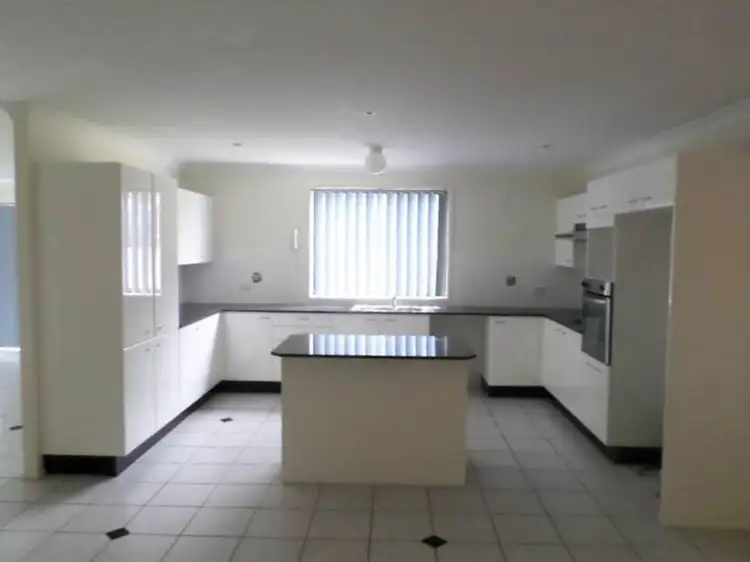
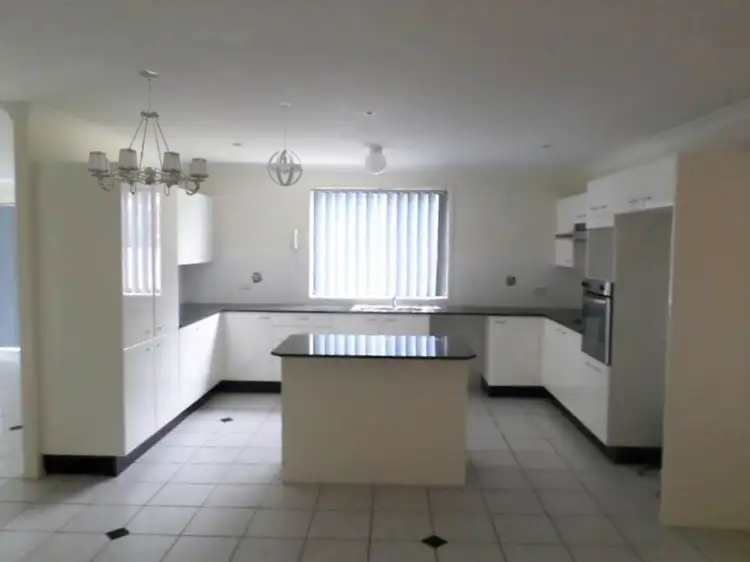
+ pendant light (285, 145)
+ chandelier (145, 133)
